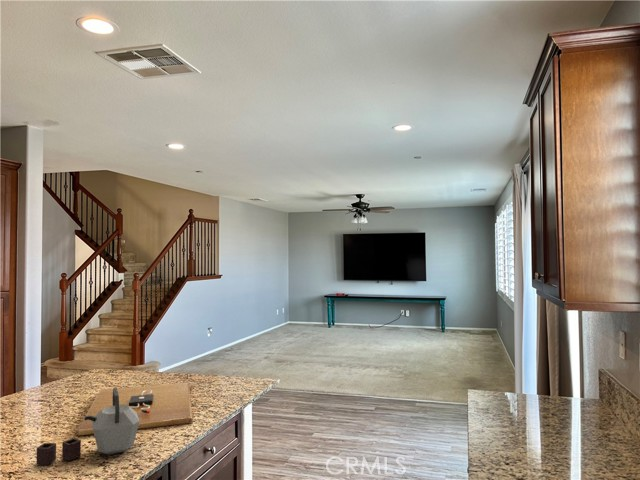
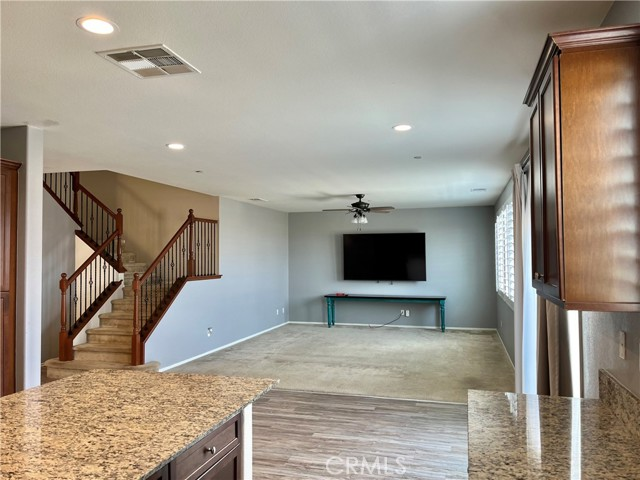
- kettle (92, 423)
- cutting board (141, 402)
